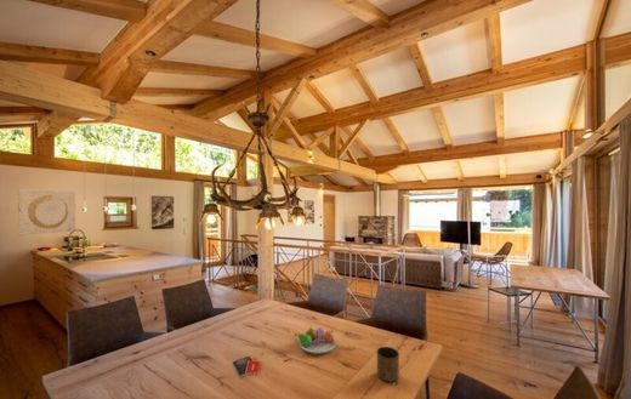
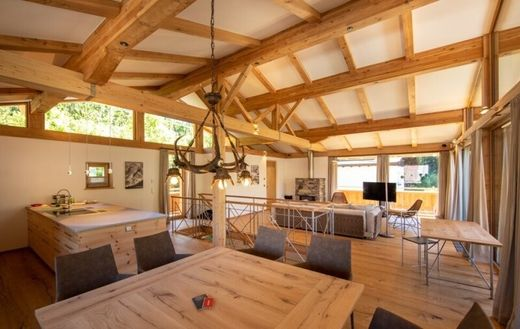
- fruit bowl (316, 337)
- wall art (47, 211)
- cup (387, 364)
